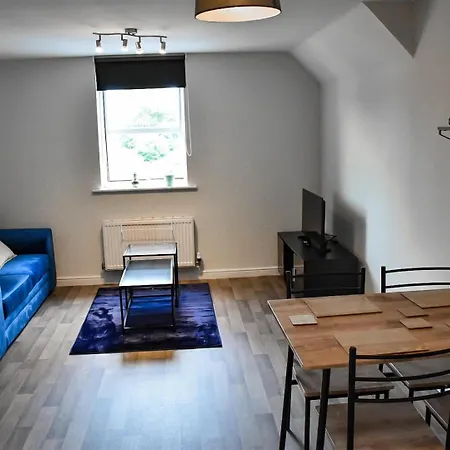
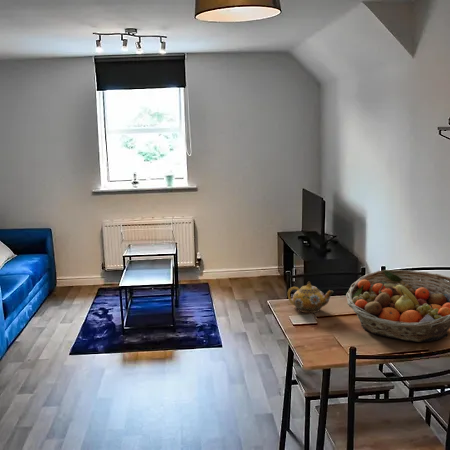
+ teapot (309, 296)
+ fruit basket (405, 303)
